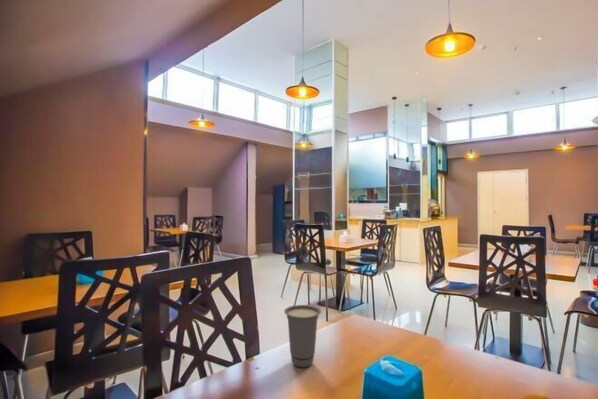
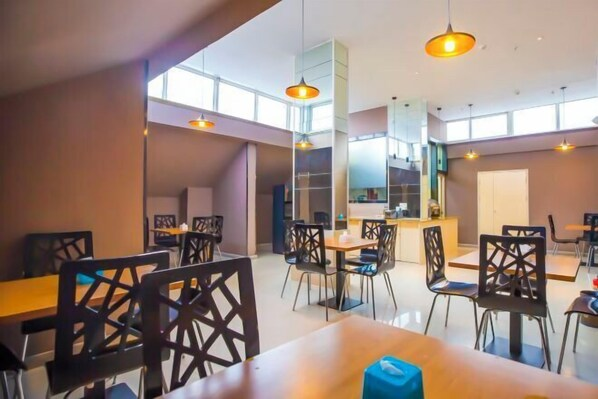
- cup (302, 336)
